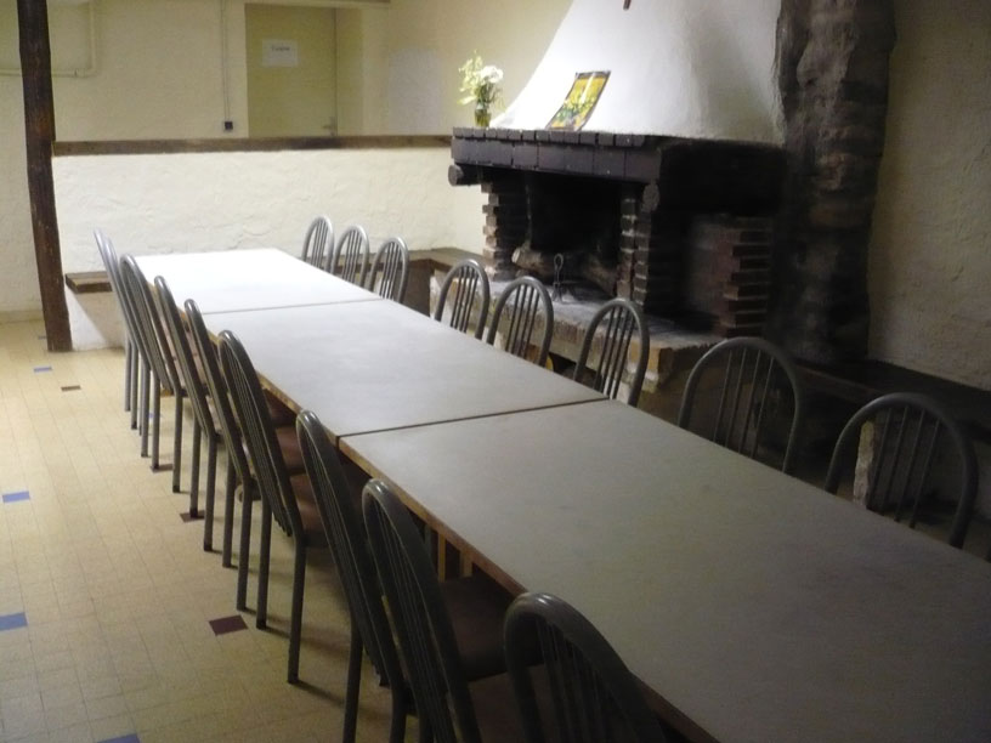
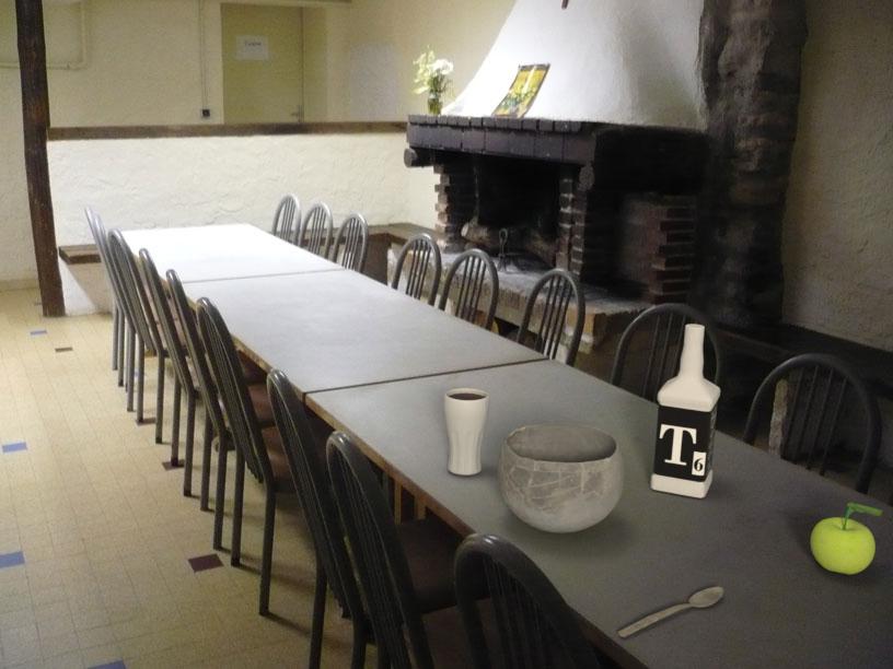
+ vodka (687, 407)
+ spoon (672, 610)
+ drinking glass (465, 432)
+ bowl (559, 481)
+ fruit (851, 536)
